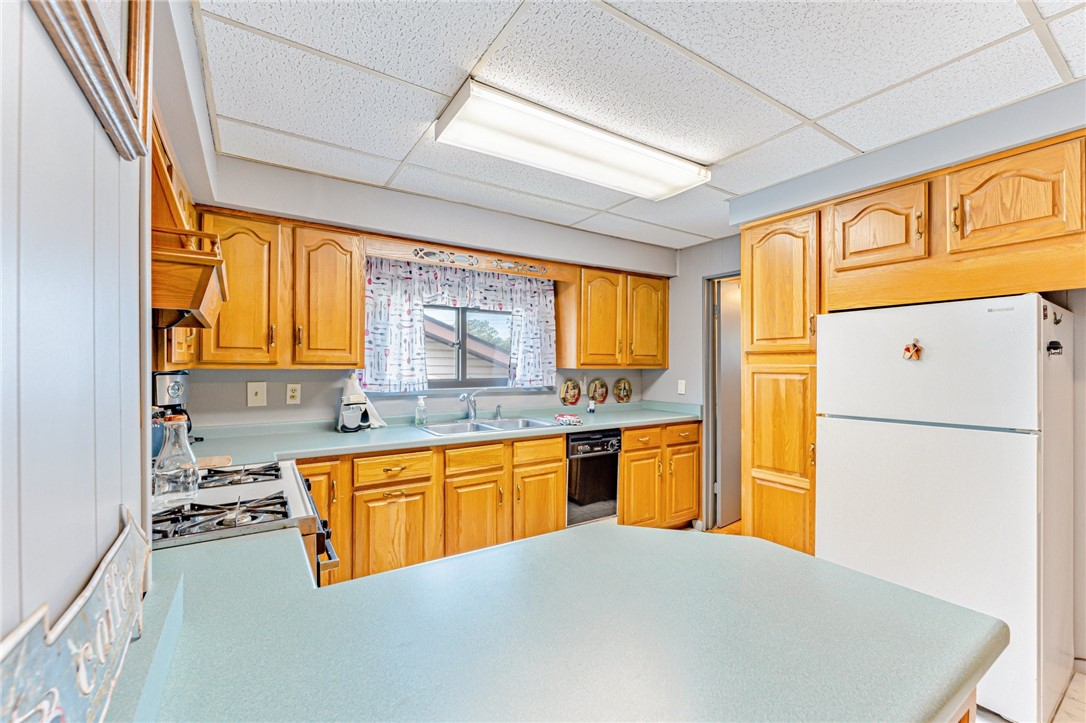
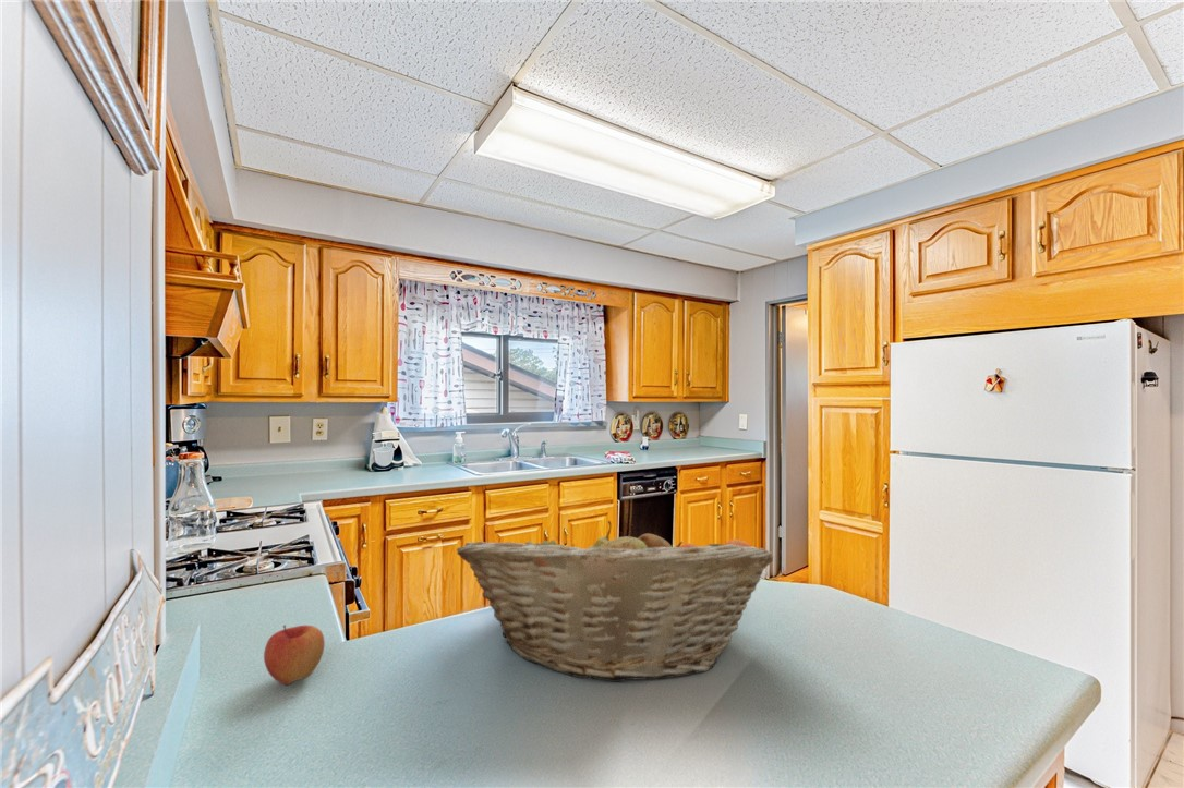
+ fruit basket (612, 579)
+ apple (294, 650)
